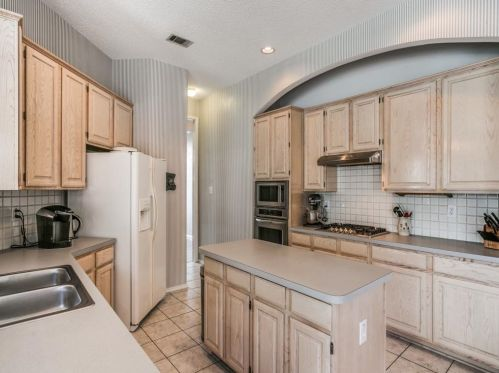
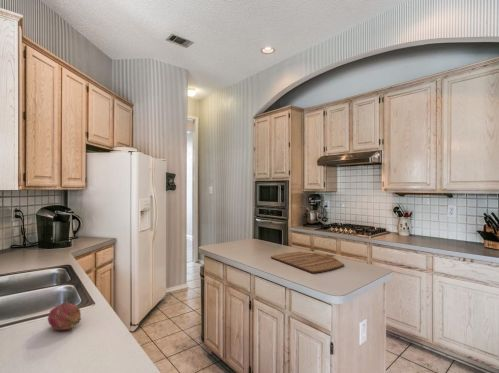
+ fruit (64, 315)
+ cutting board (311, 258)
